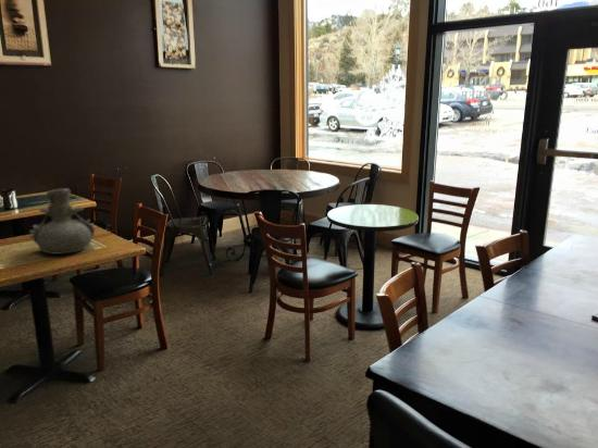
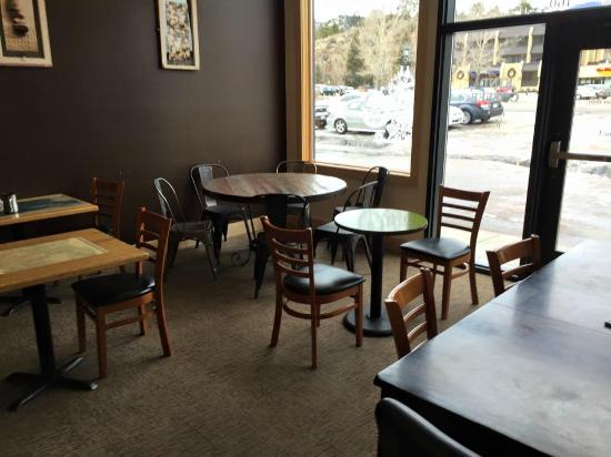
- vase (62, 219)
